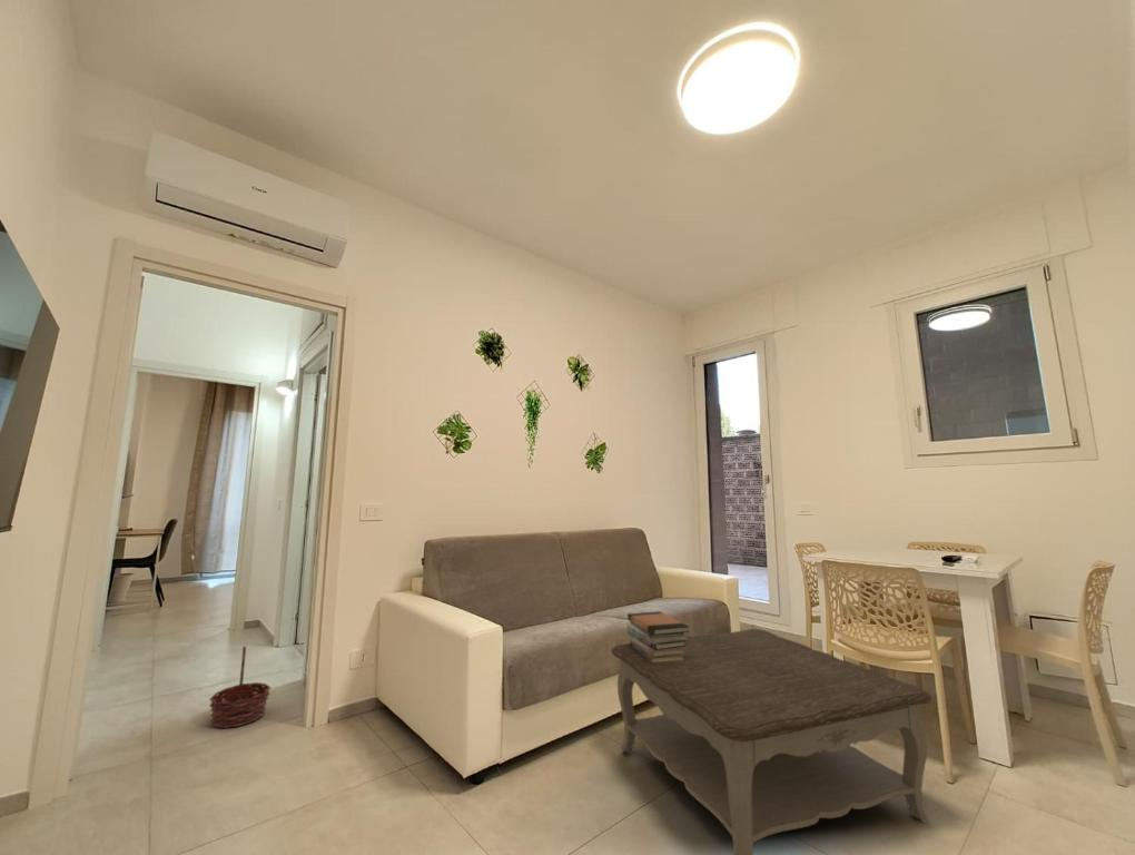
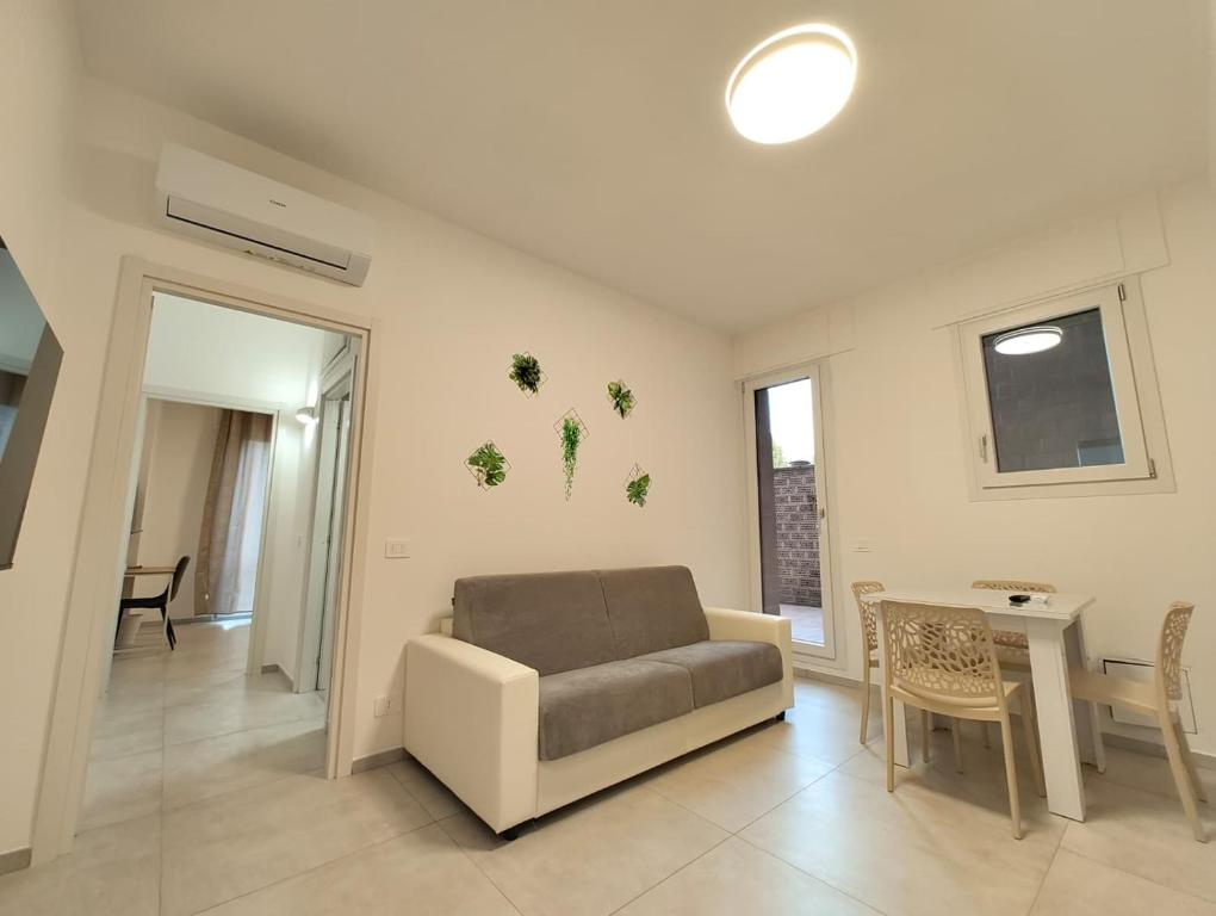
- book stack (655, 635)
- basket (241, 681)
- coffee table (752, 721)
